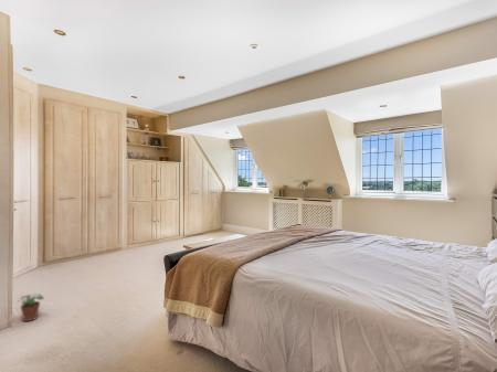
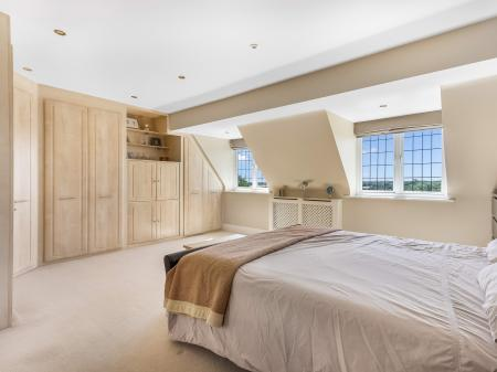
- potted plant (31, 307)
